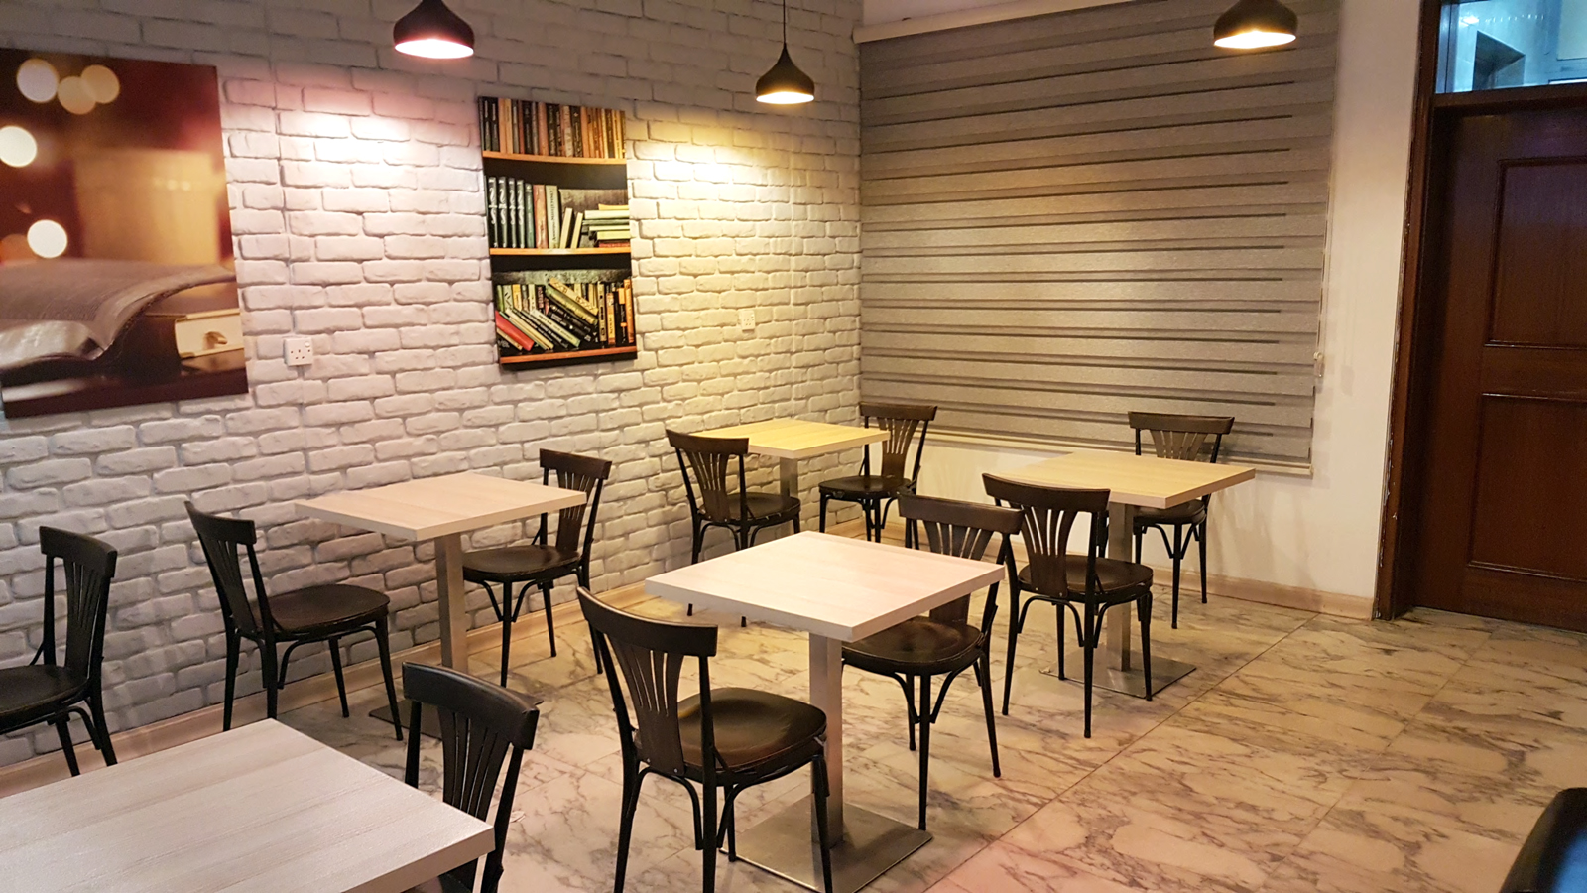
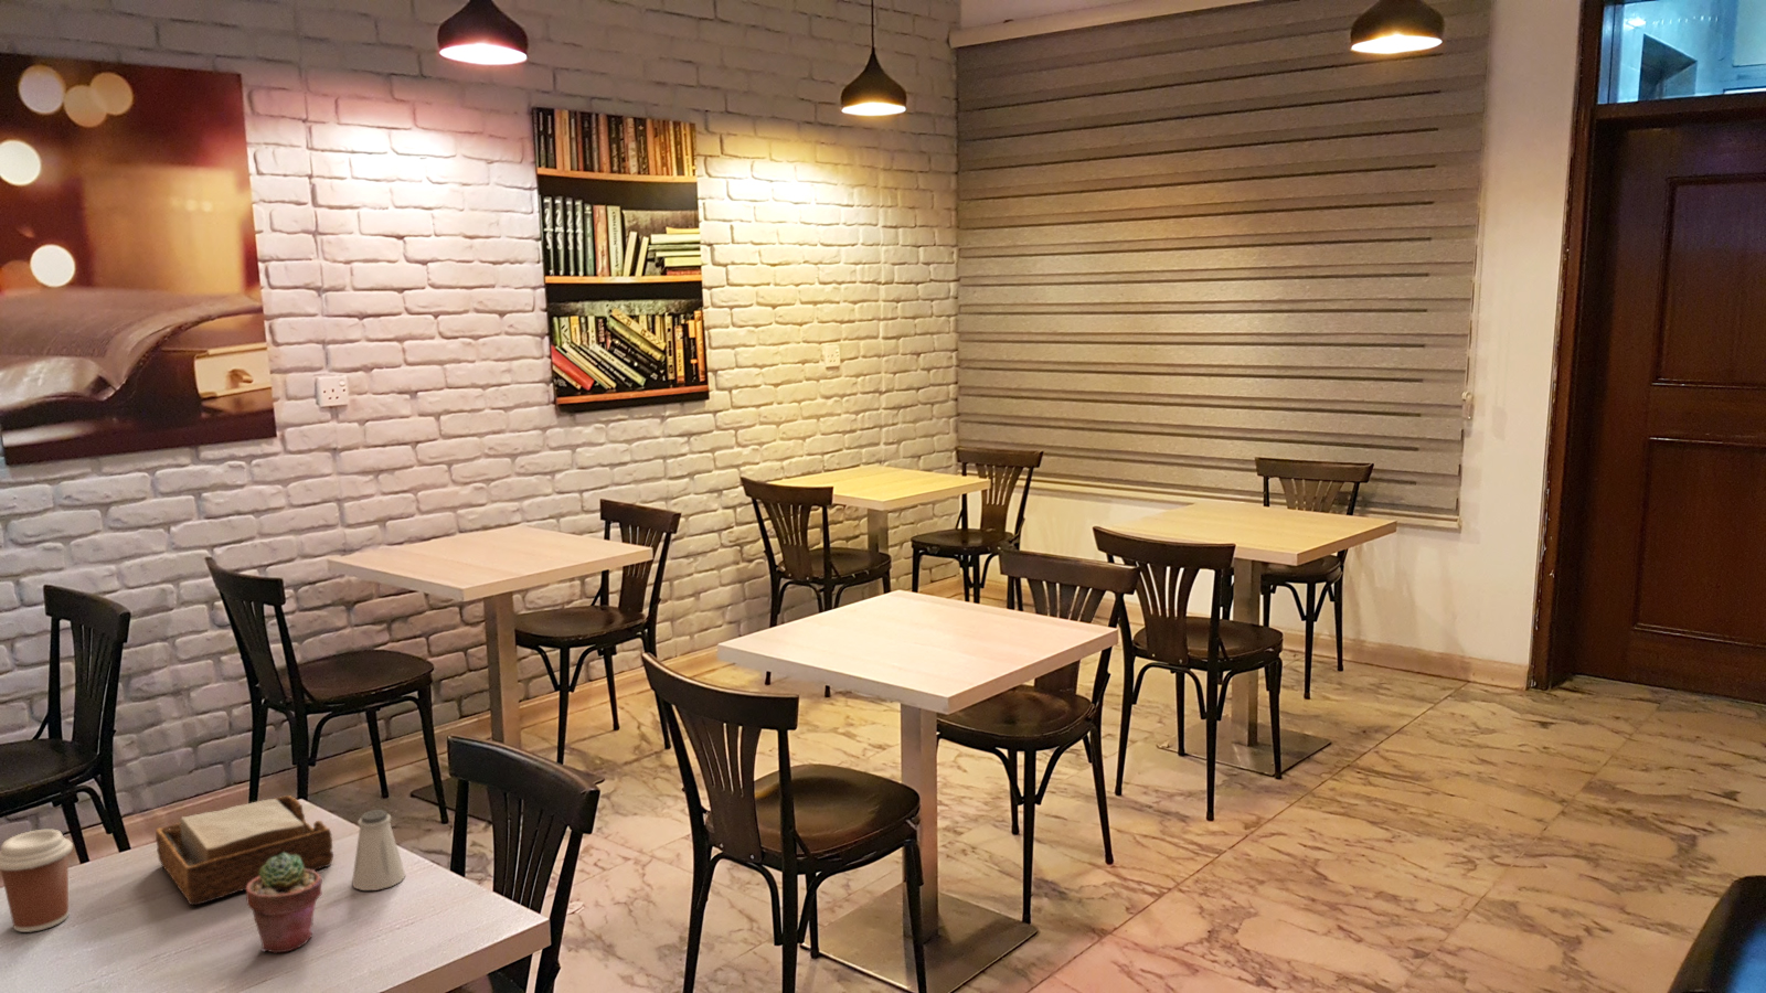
+ saltshaker (376, 846)
+ napkin holder (243, 840)
+ potted succulent (285, 898)
+ coffee cup (36, 879)
